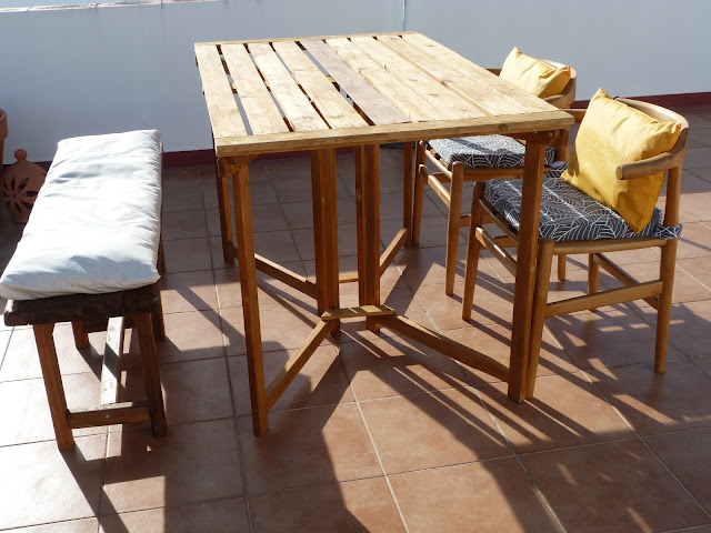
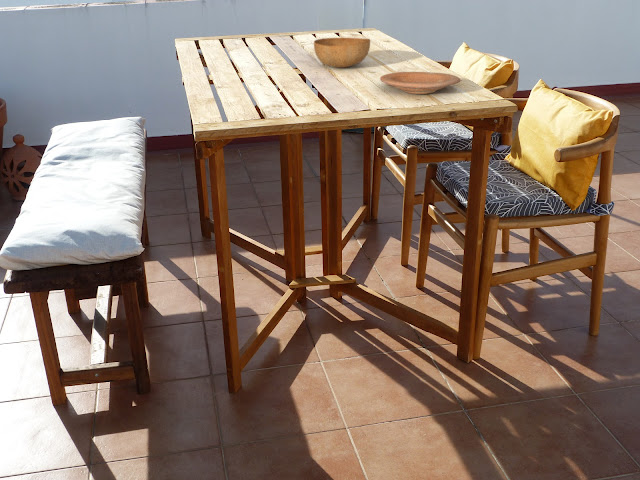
+ plate (419, 84)
+ bowl (342, 53)
